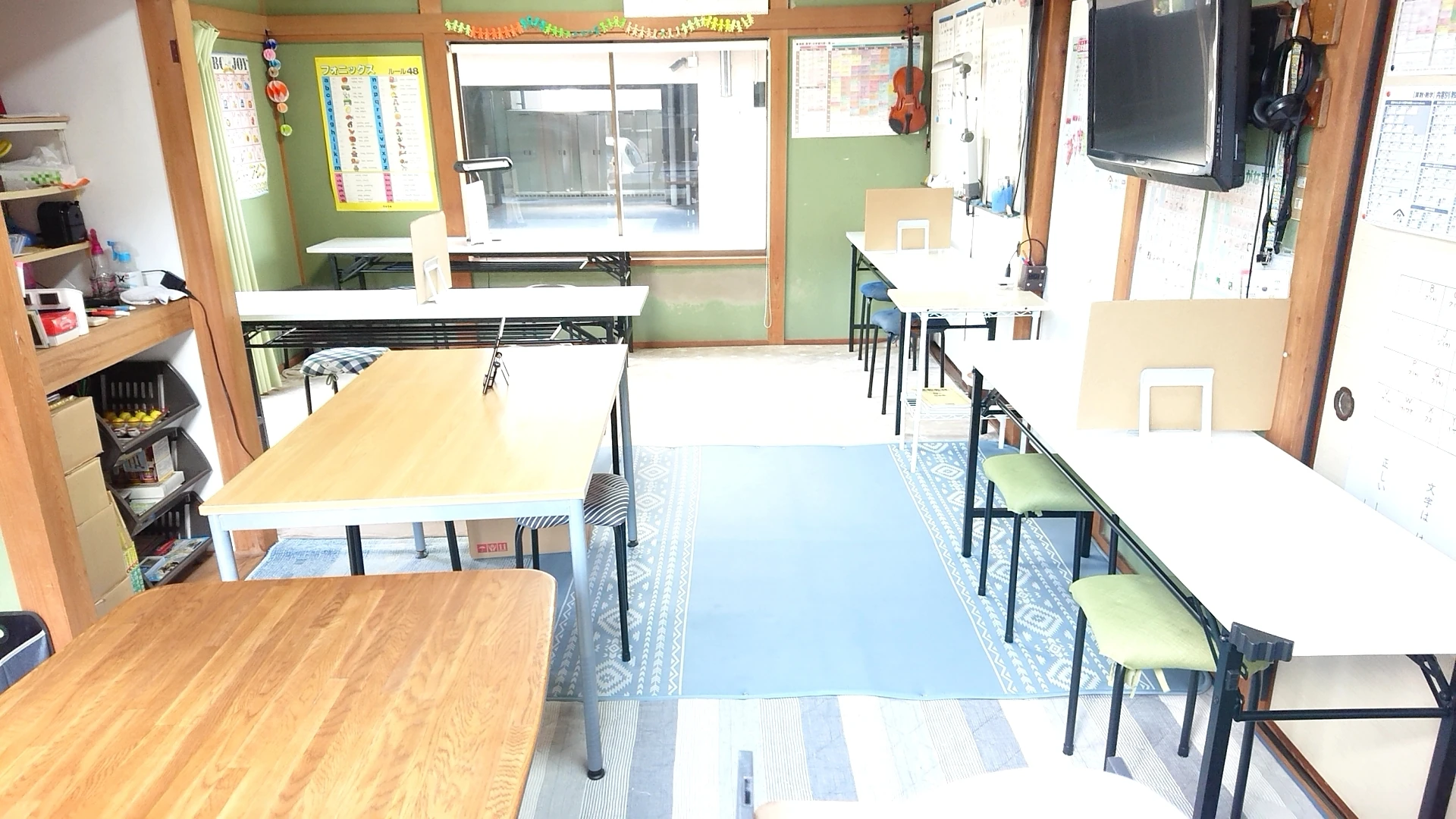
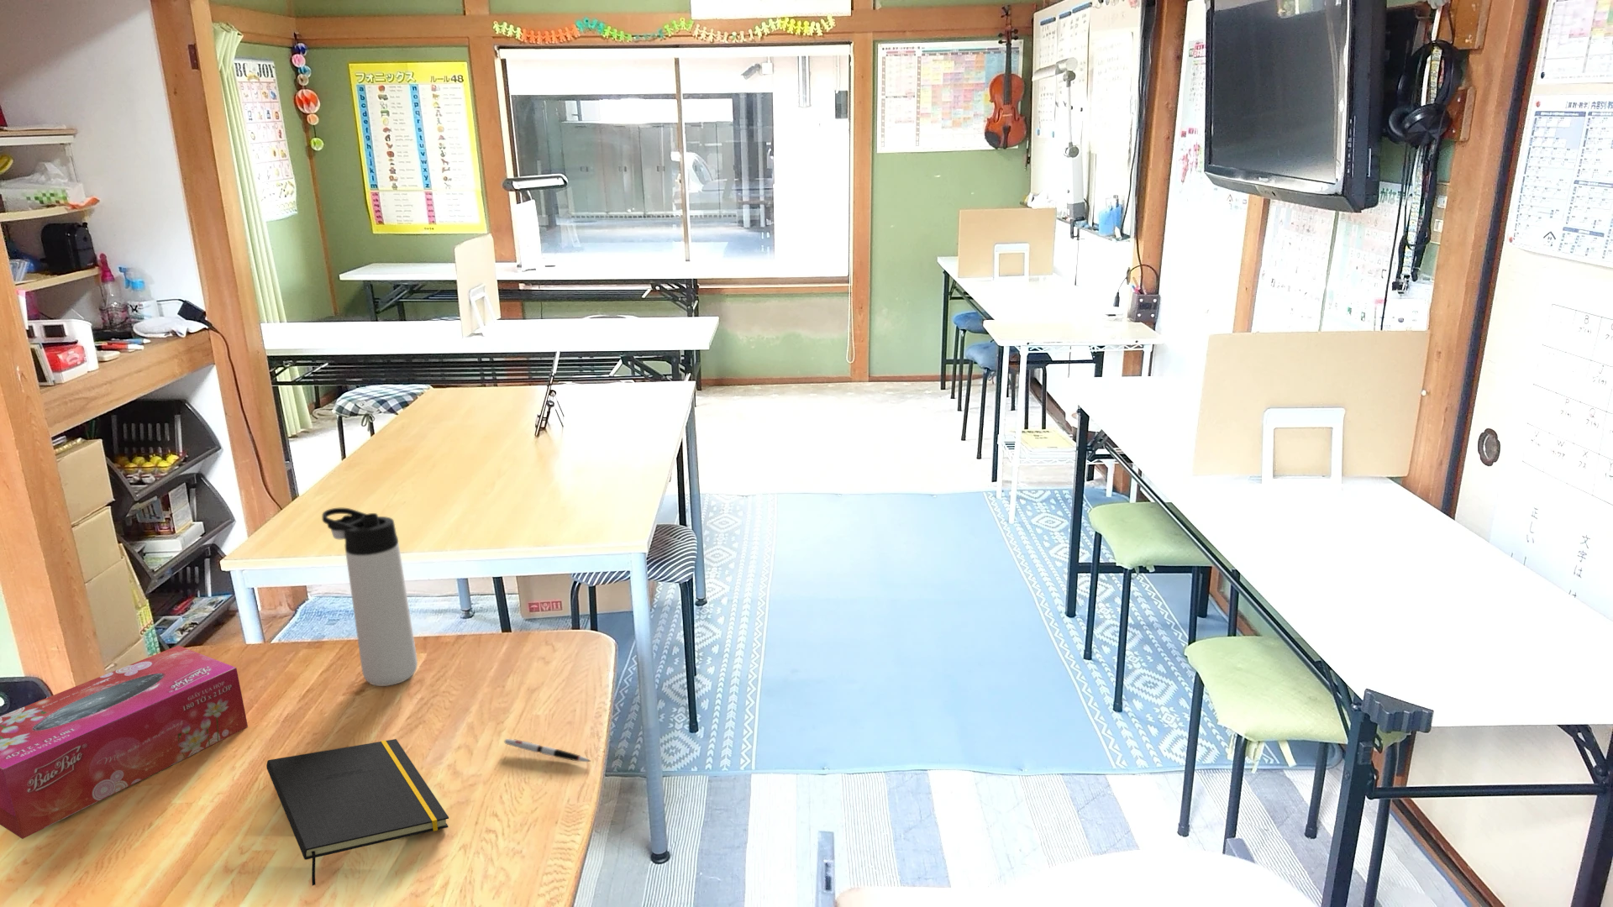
+ notepad (355, 793)
+ thermos bottle (370, 596)
+ pen (547, 750)
+ tissue box (109, 732)
